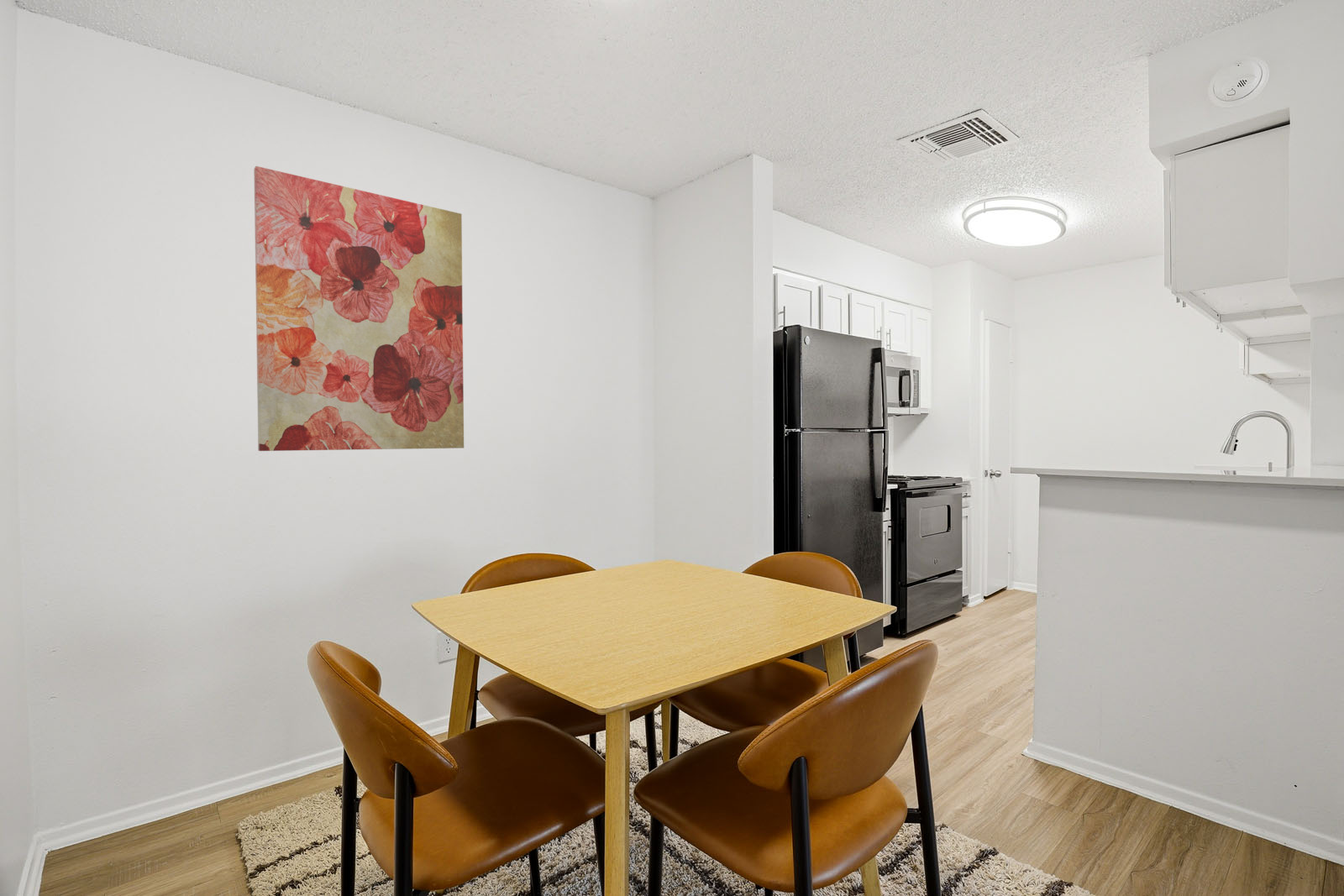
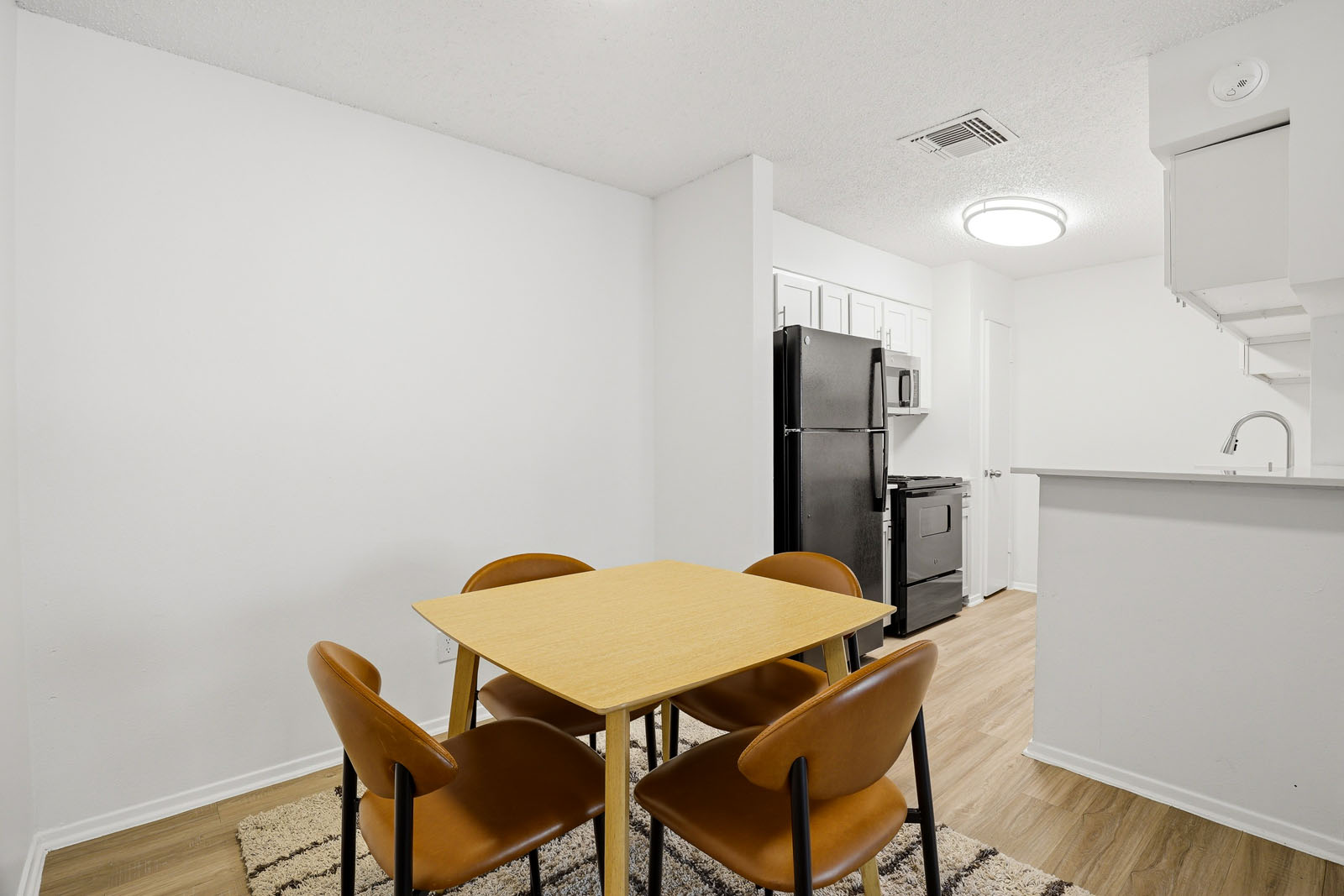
- wall art (369, 322)
